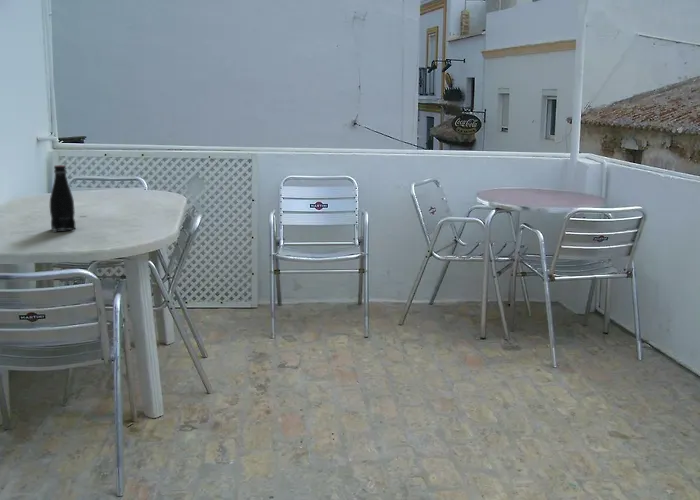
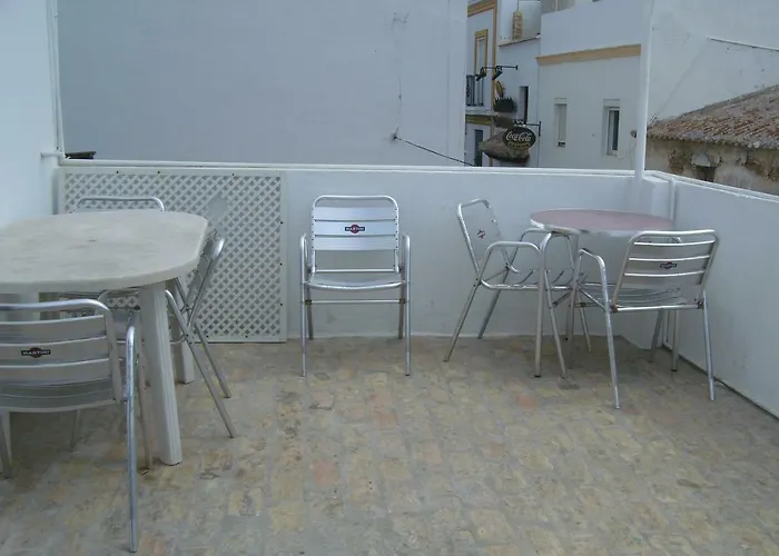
- bottle (61, 197)
